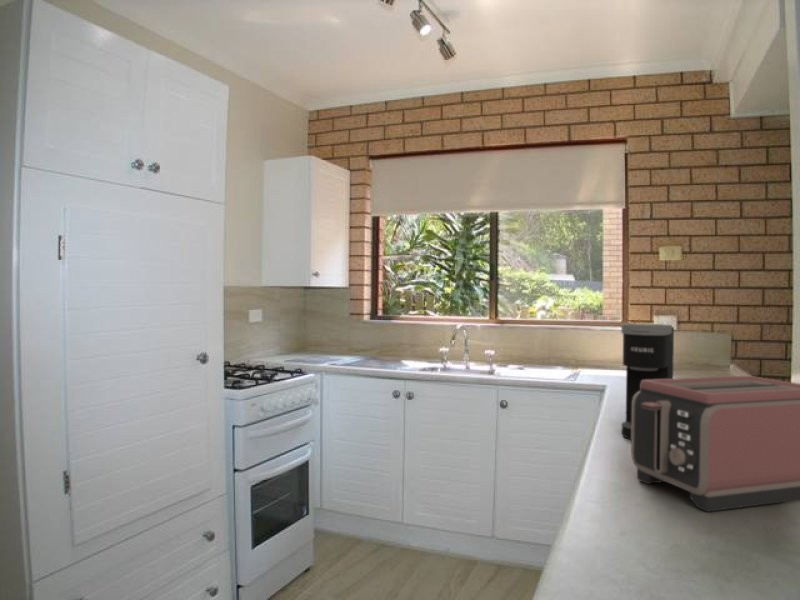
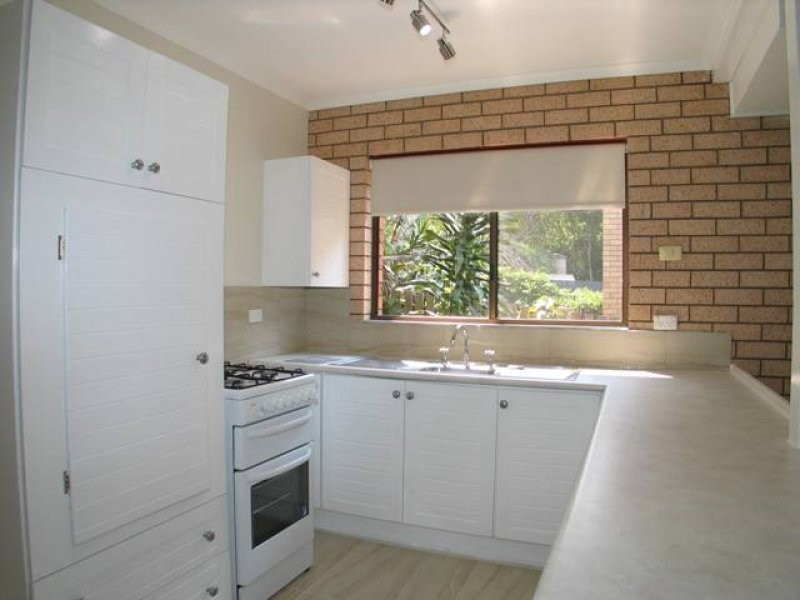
- coffee maker (648, 377)
- toaster (721, 436)
